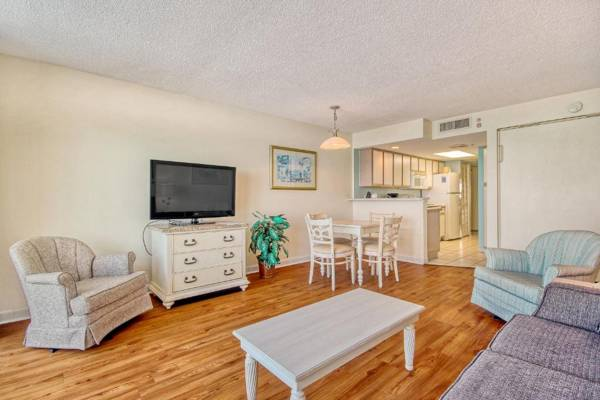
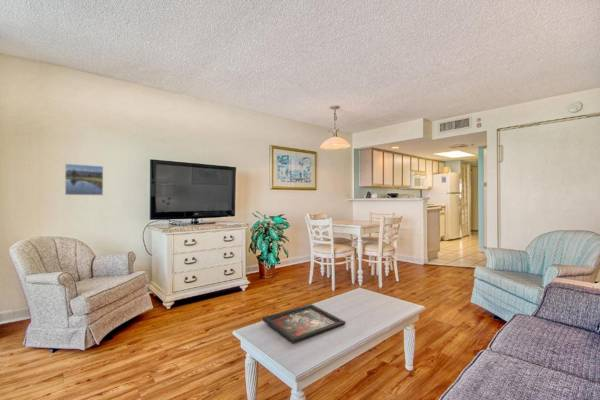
+ decorative tray (303, 320)
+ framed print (84, 180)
